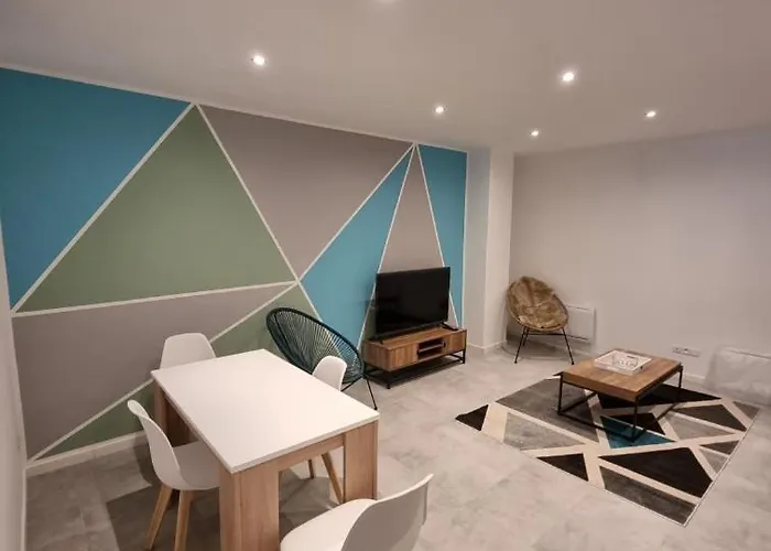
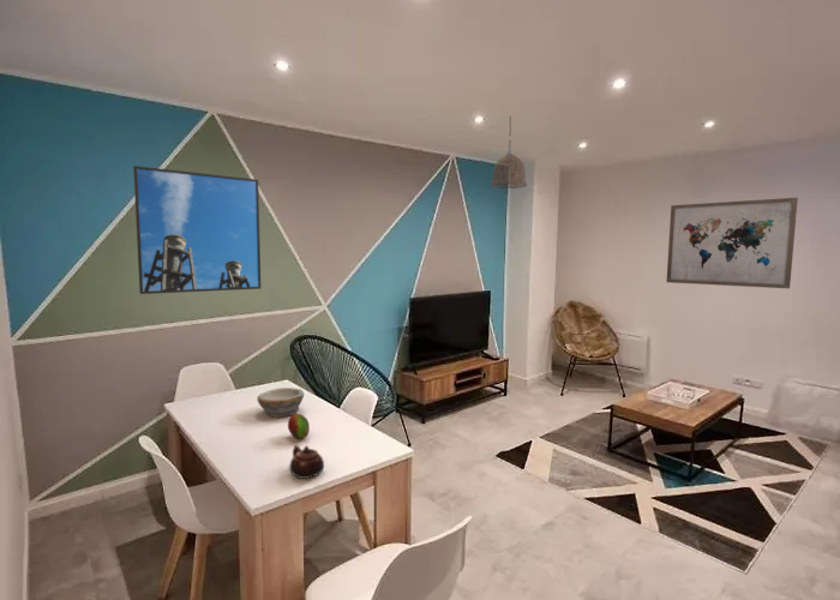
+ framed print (203, 233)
+ bowl (281, 402)
+ pendant lamp (509, 151)
+ wall art (726, 244)
+ teapot (306, 458)
+ fruit (299, 426)
